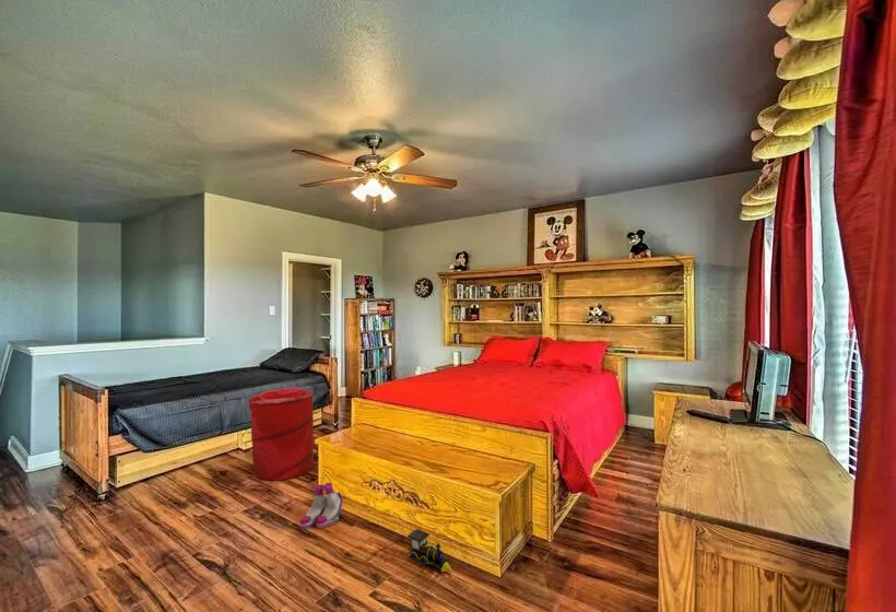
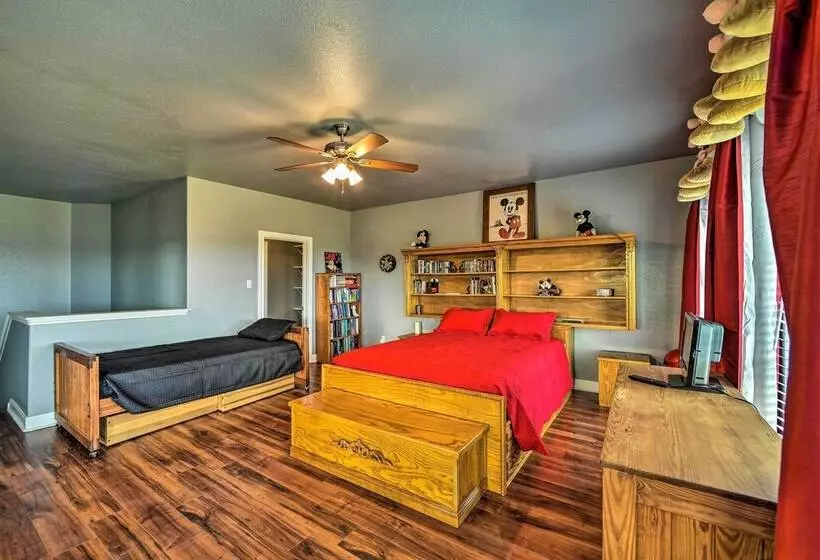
- boots (321, 502)
- laundry hamper (282, 431)
- toy train (431, 550)
